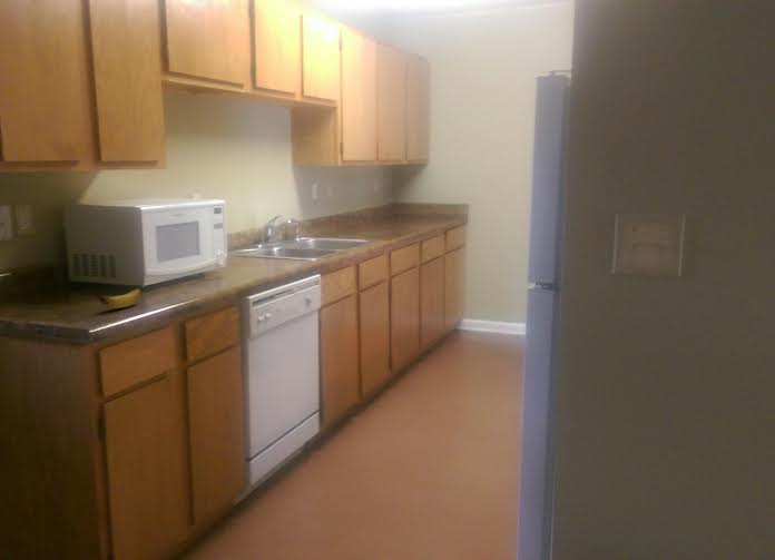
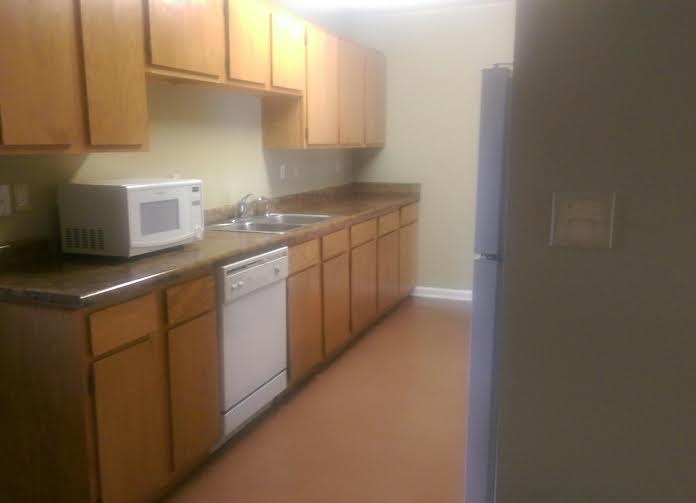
- banana (118, 297)
